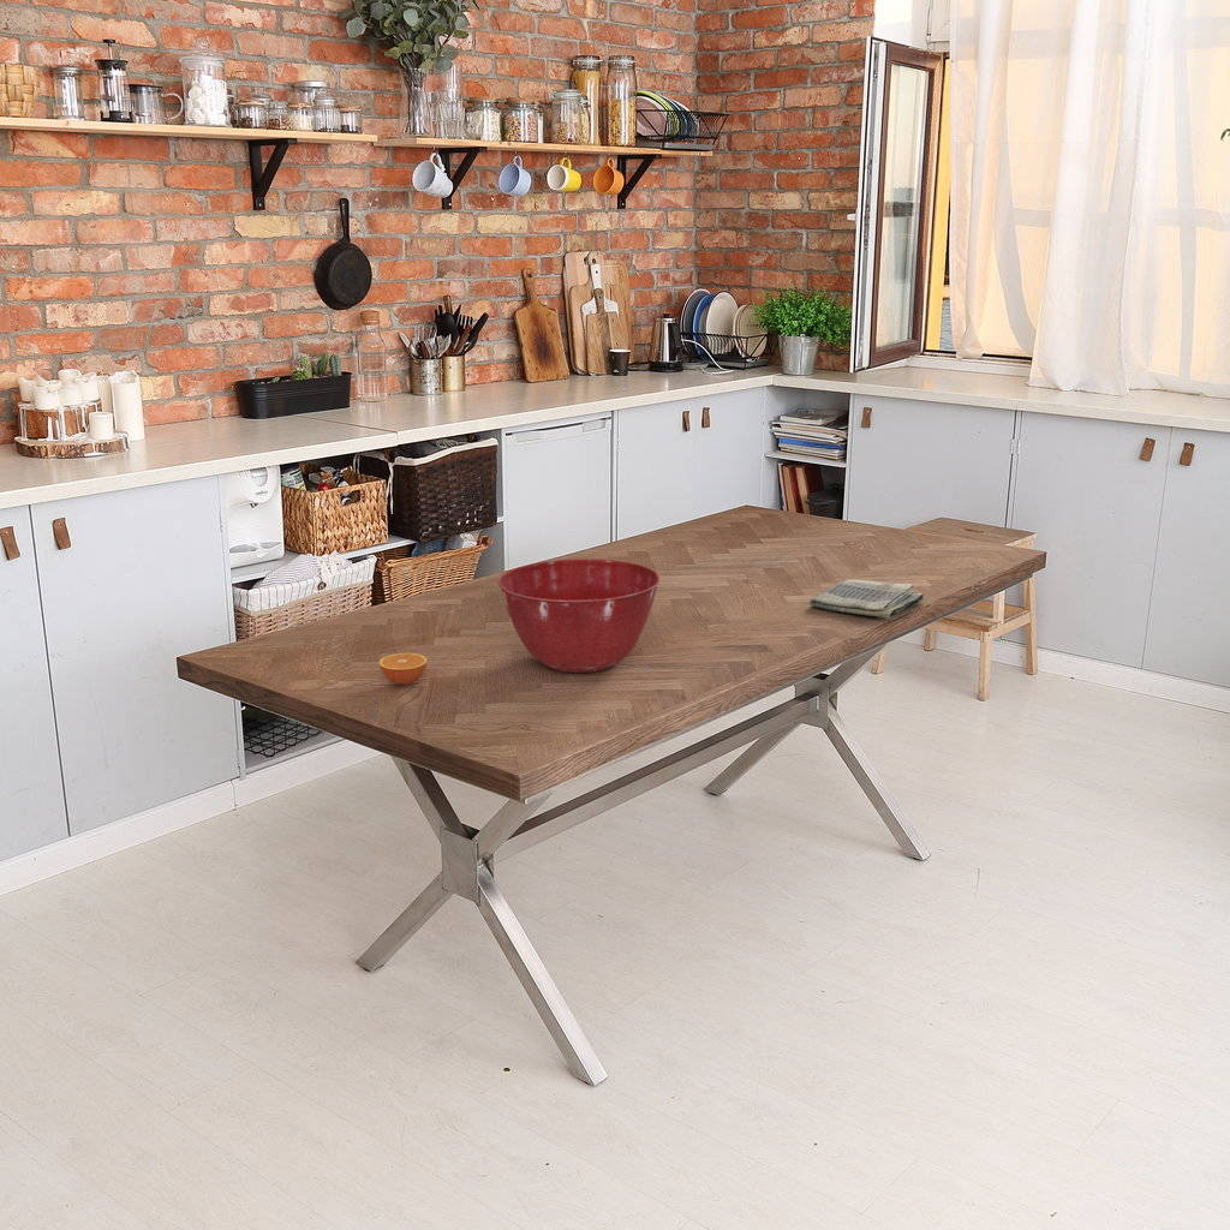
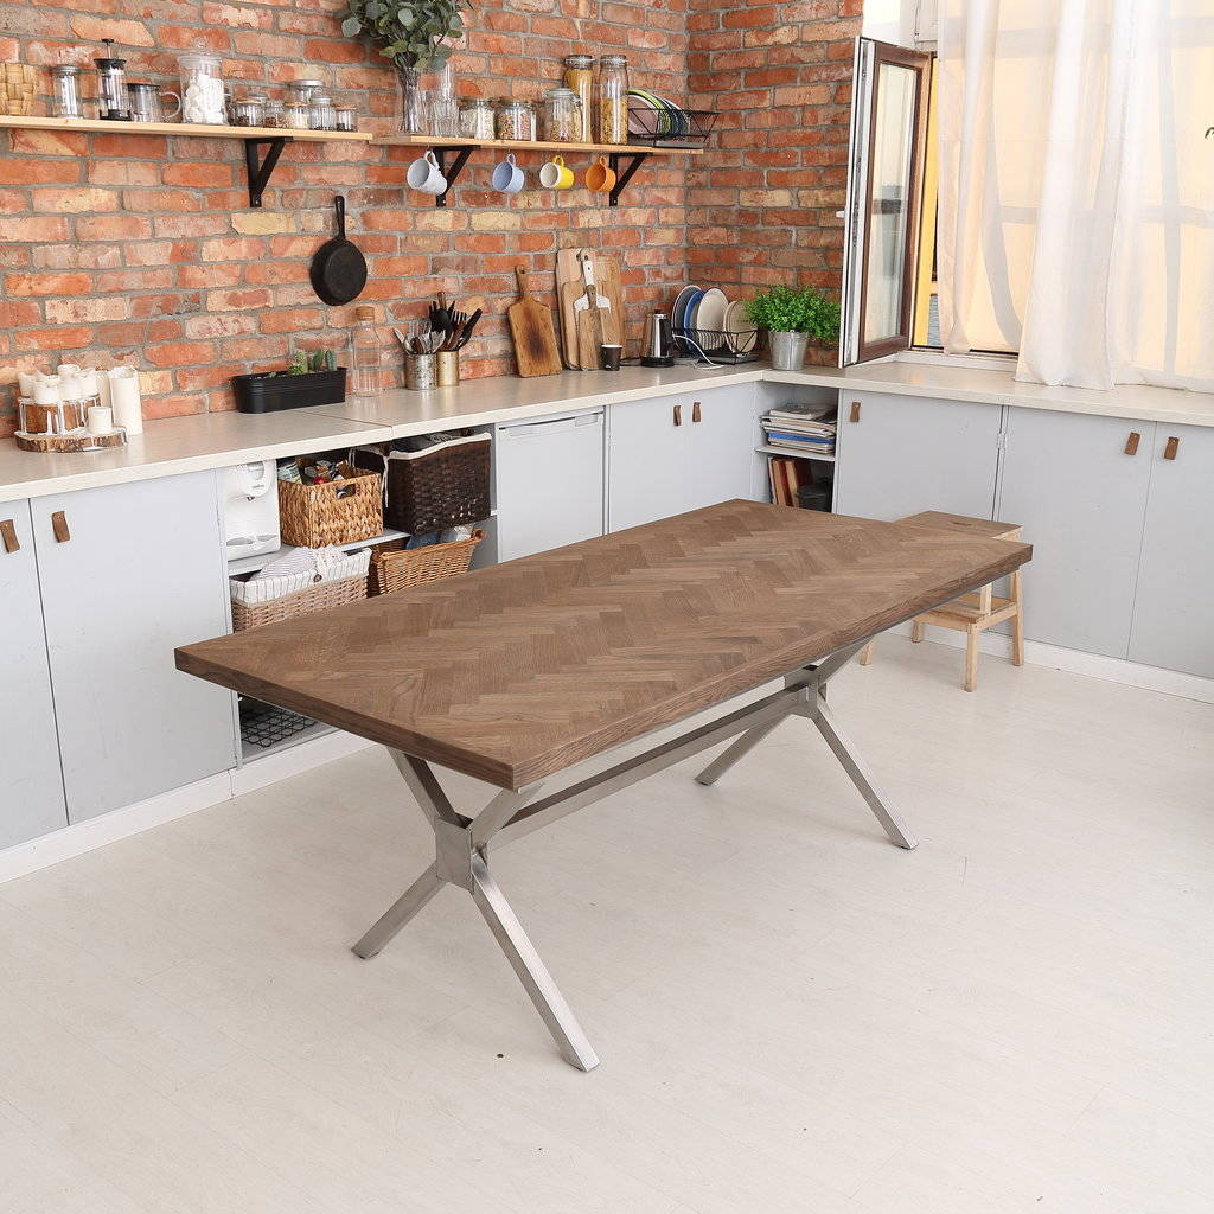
- dish towel (867, 596)
- mixing bowl (579, 619)
- orange (404, 671)
